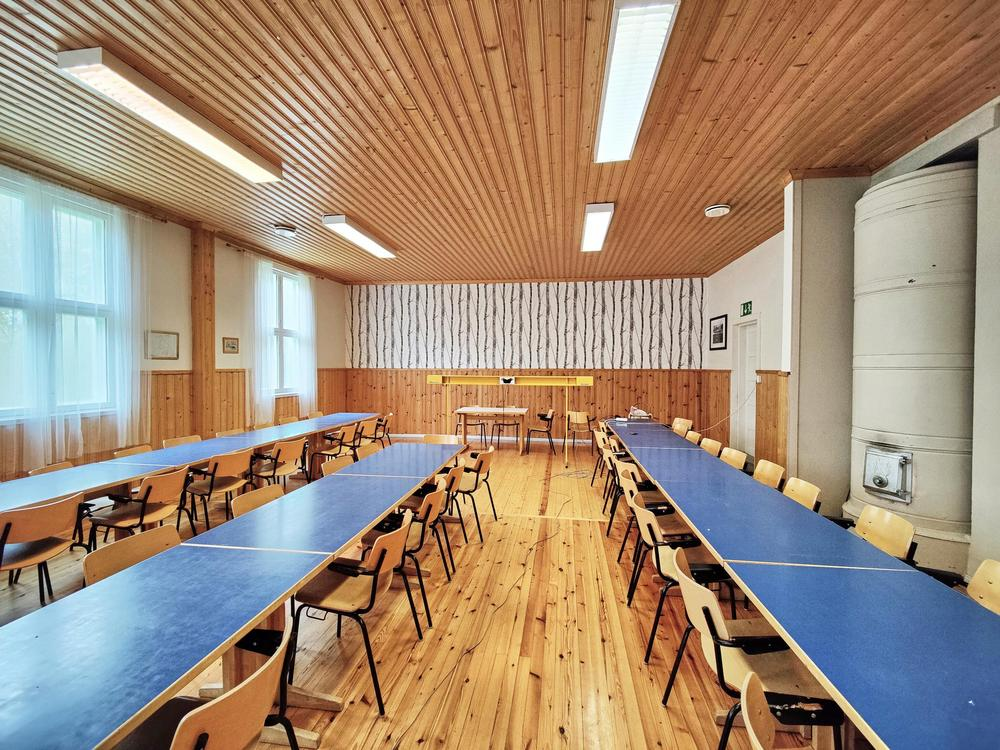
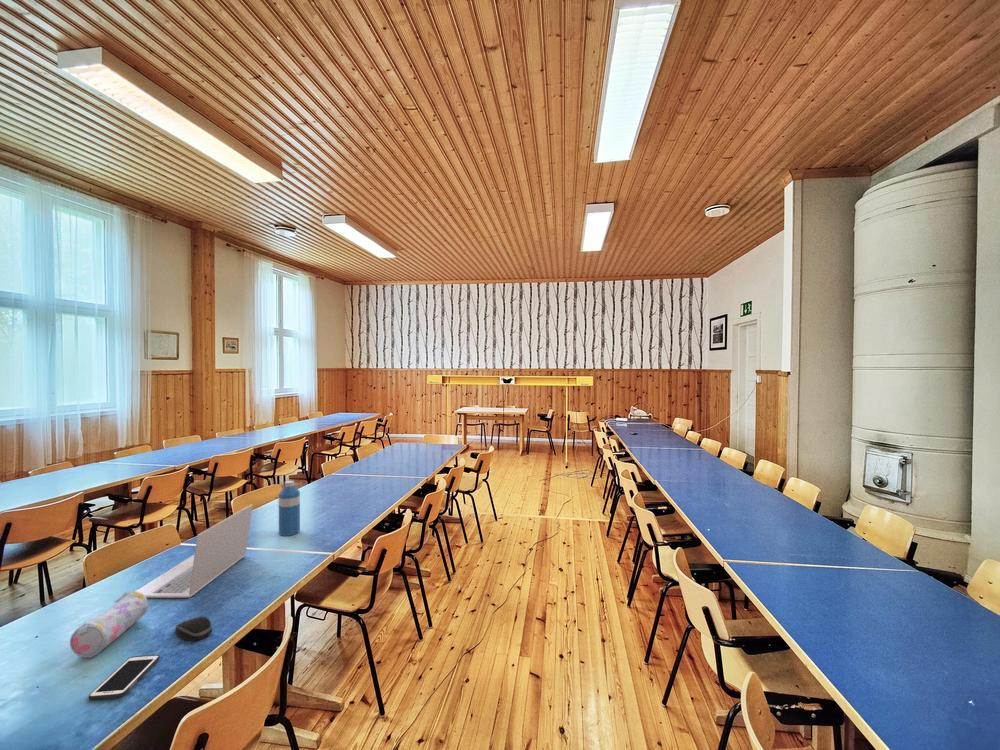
+ cell phone (126, 675)
+ laptop (196, 546)
+ computer mouse (193, 625)
+ water bottle (289, 507)
+ pencil case (112, 621)
